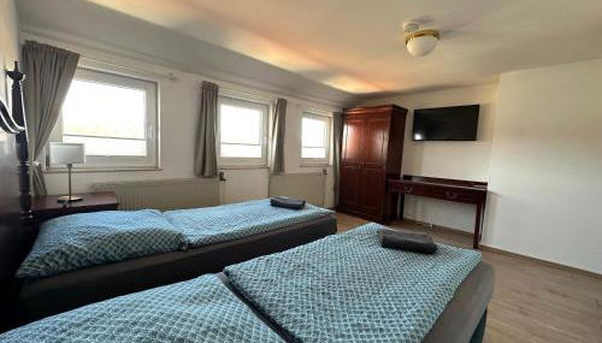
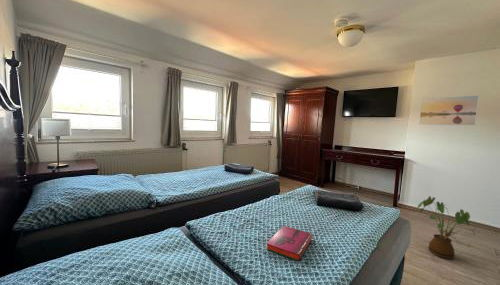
+ hardback book (290, 241)
+ house plant (443, 226)
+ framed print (446, 110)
